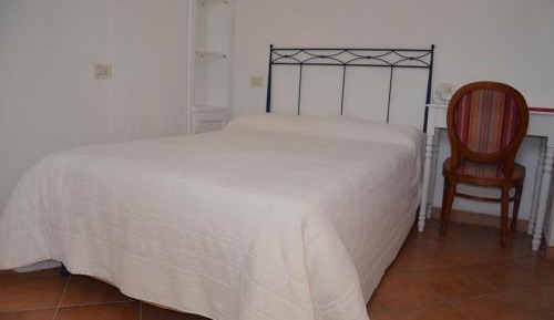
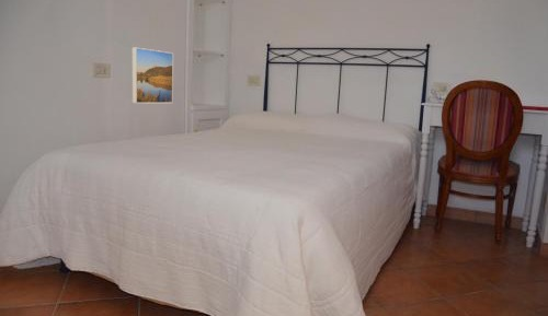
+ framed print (153, 77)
